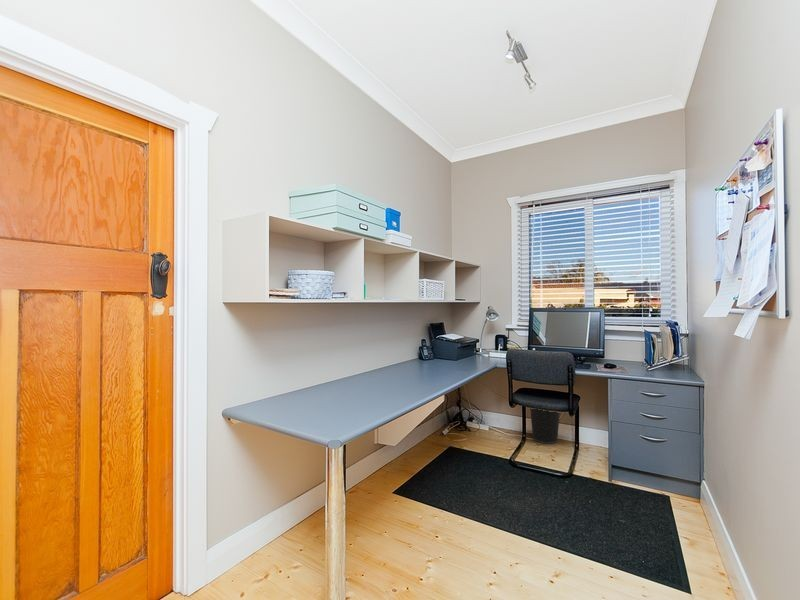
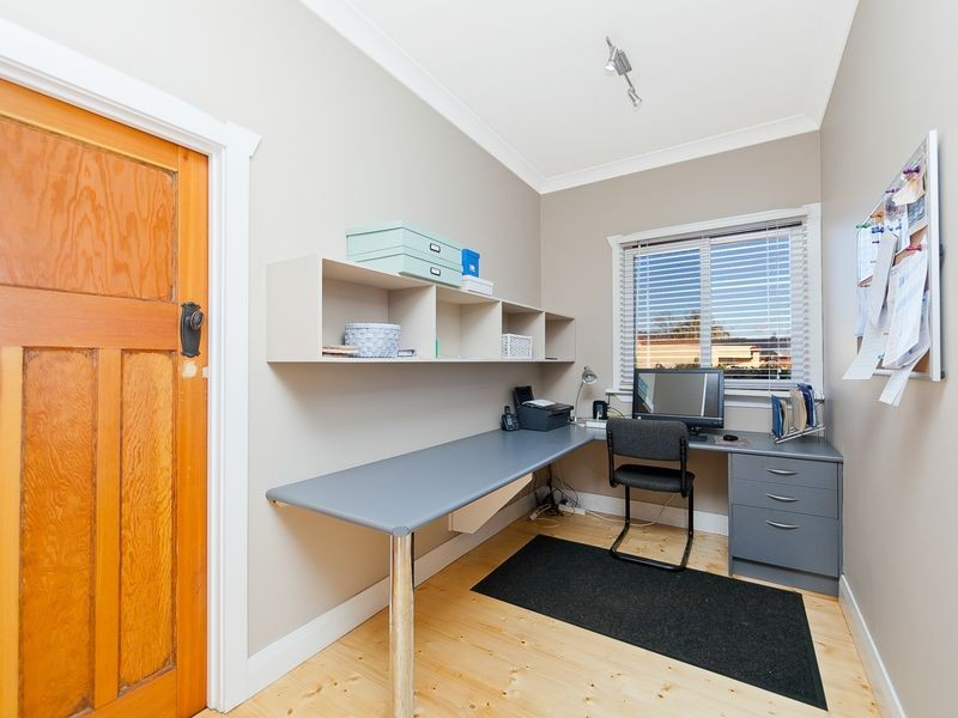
- wastebasket (544, 422)
